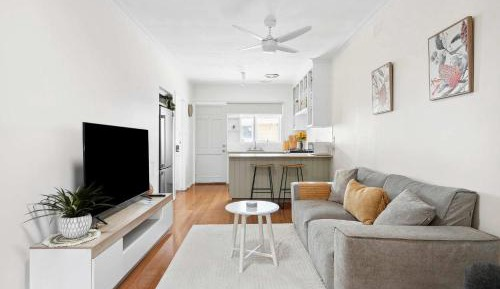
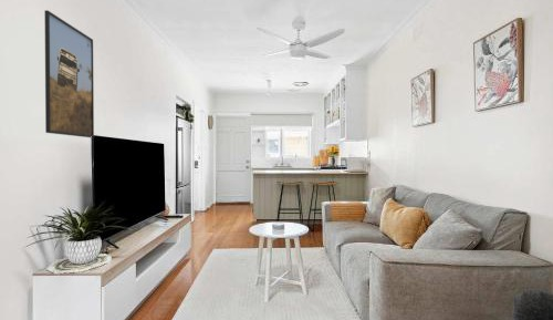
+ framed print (72, 81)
